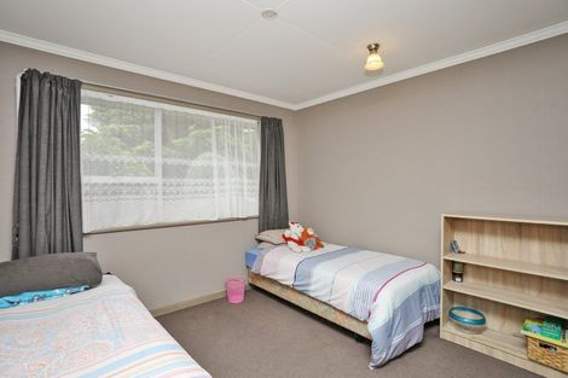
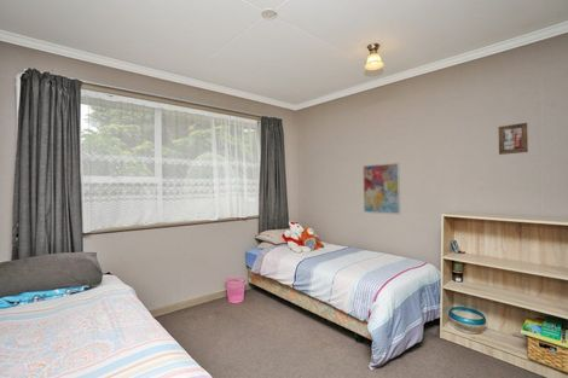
+ picture frame (512, 139)
+ wall art (381, 188)
